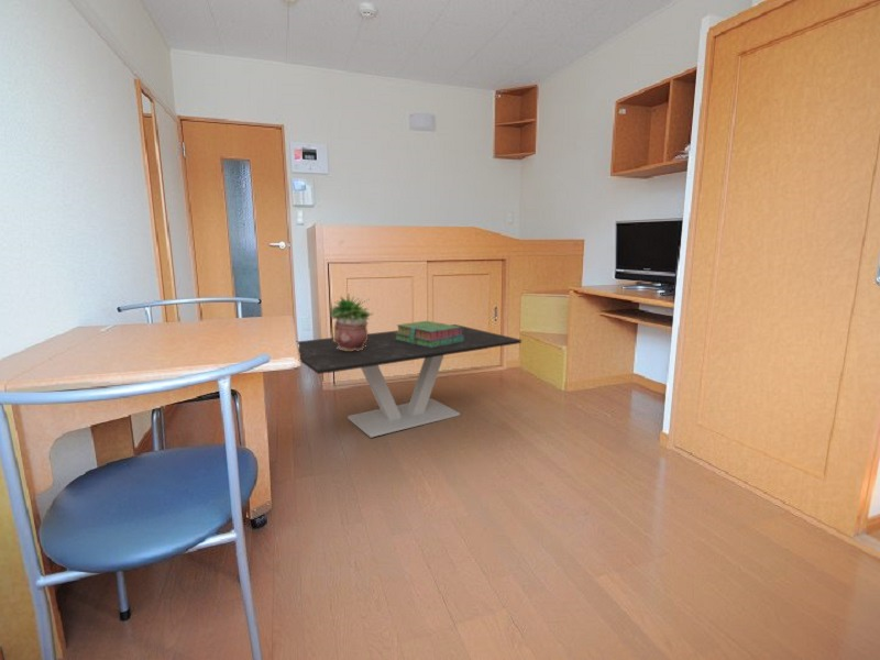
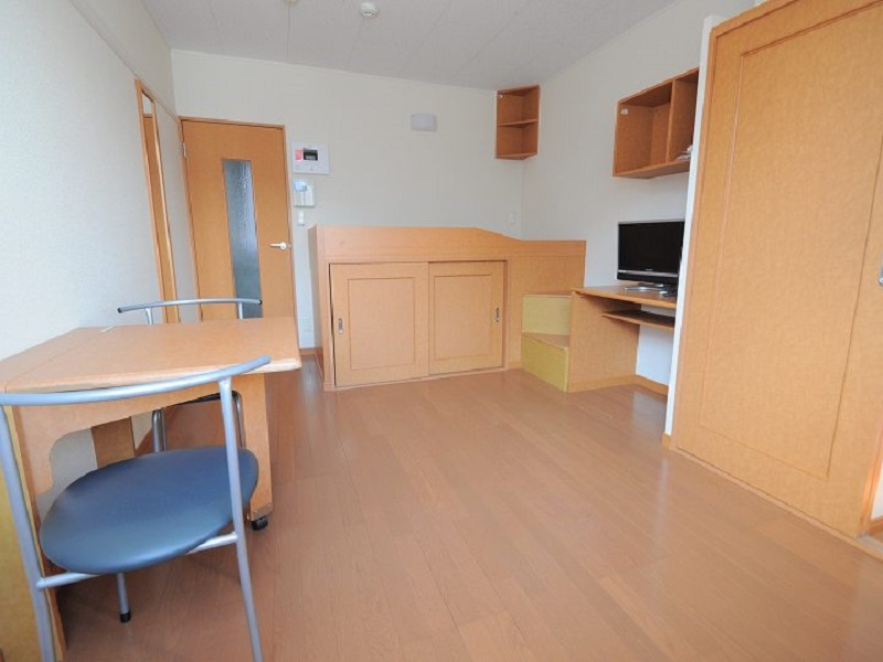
- stack of books (428, 332)
- coffee table (415, 385)
- potted plant (352, 321)
